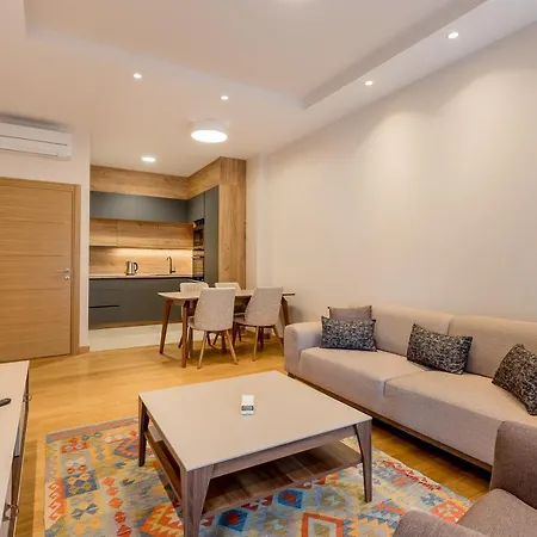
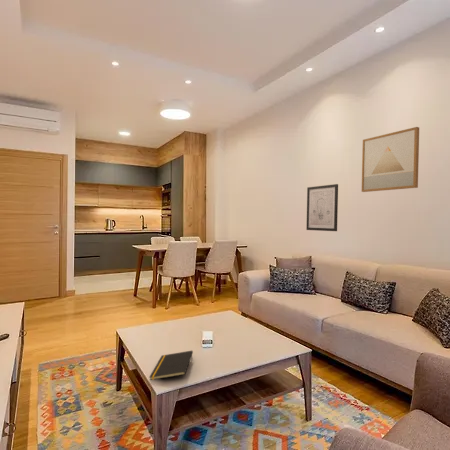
+ wall art (321, 208)
+ notepad (172, 364)
+ wall art (388, 162)
